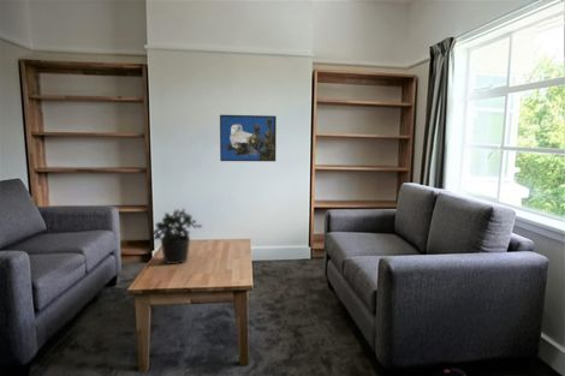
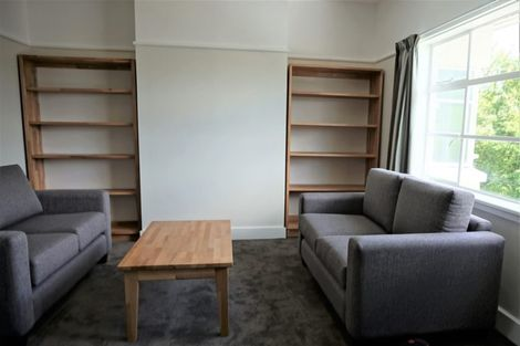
- potted plant (177, 234)
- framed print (248, 138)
